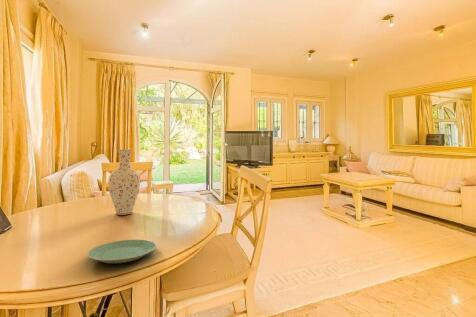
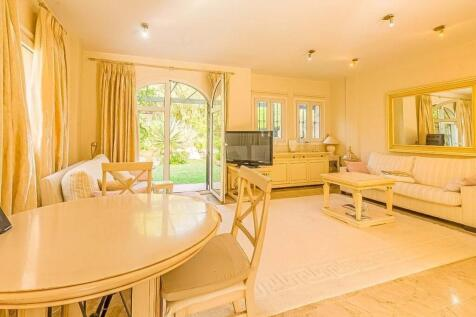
- plate (123, 251)
- vase (124, 181)
